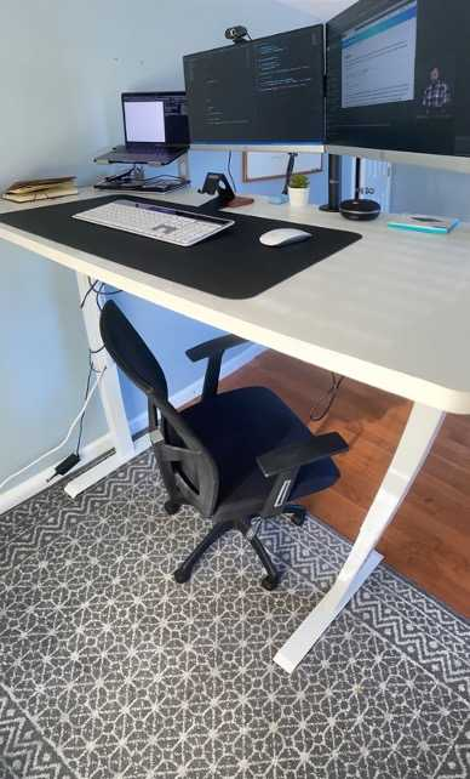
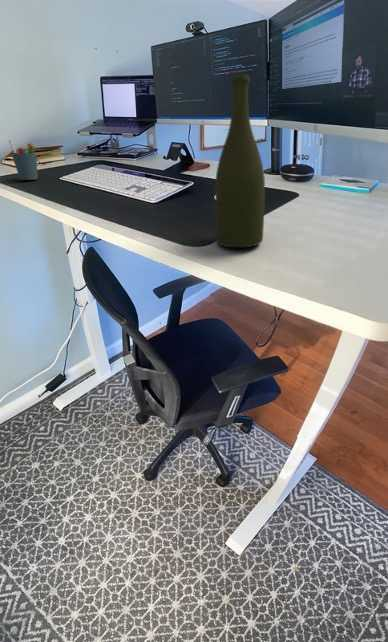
+ pen holder (25, 159)
+ bottle (239, 166)
